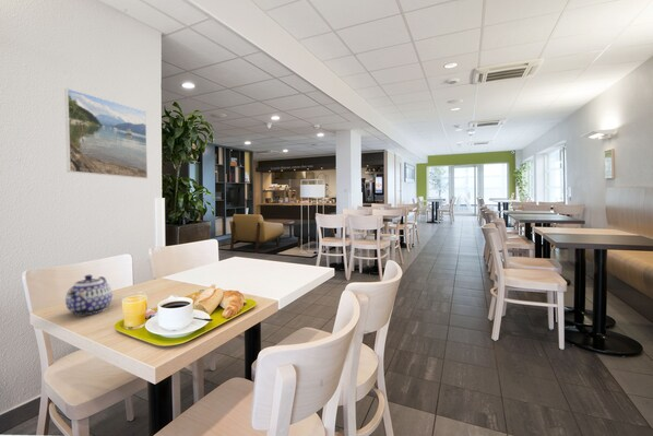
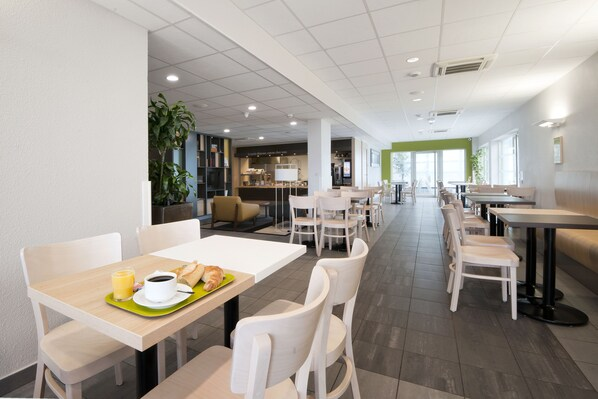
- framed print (110, 138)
- teapot (88, 293)
